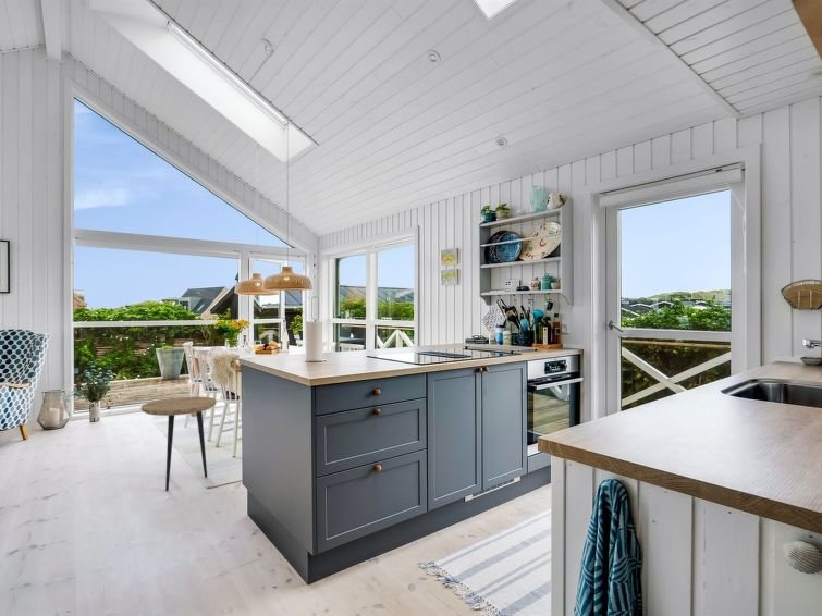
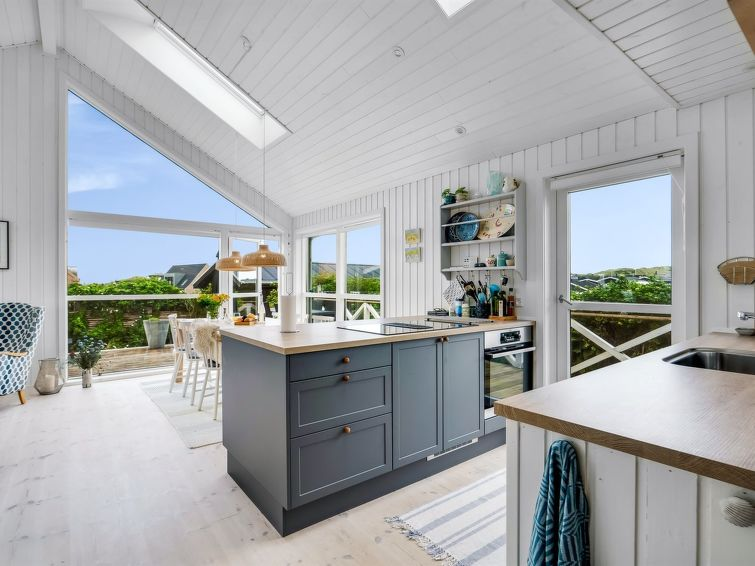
- side table (172, 439)
